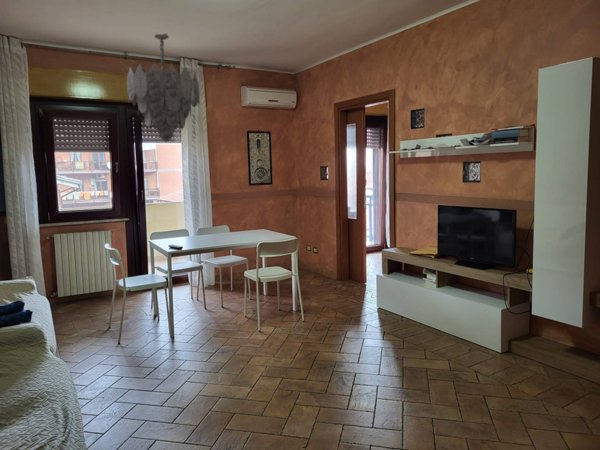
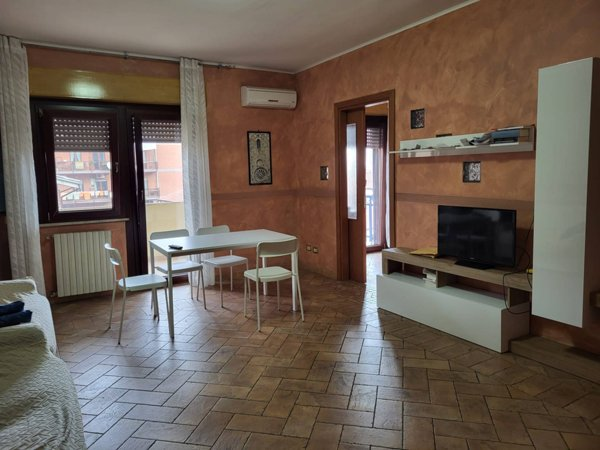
- chandelier (164, 88)
